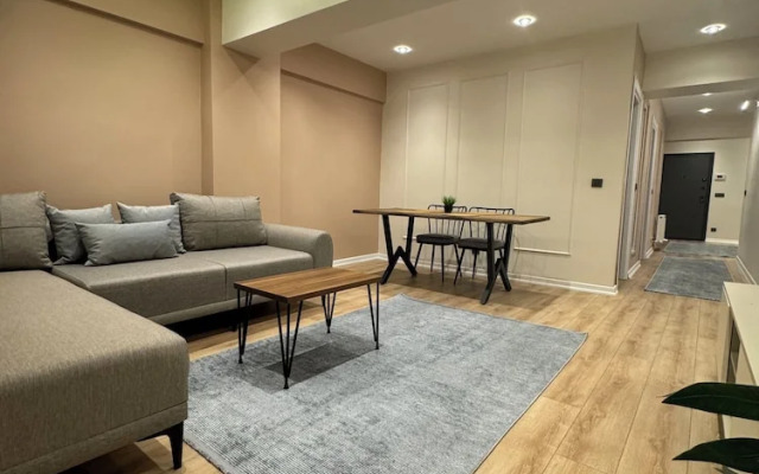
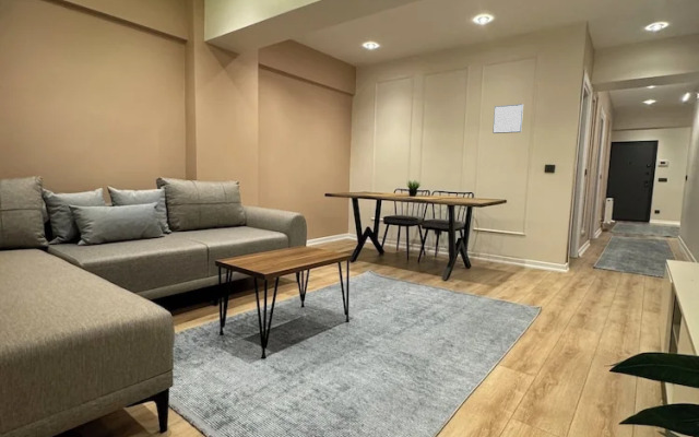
+ wall art (507, 119)
